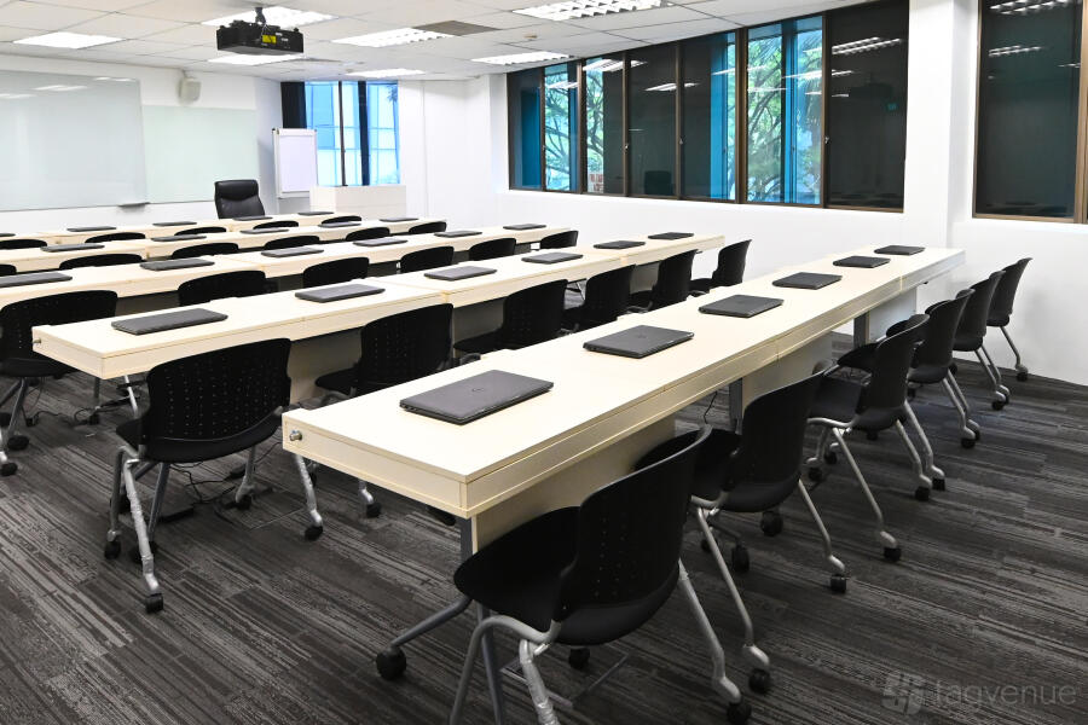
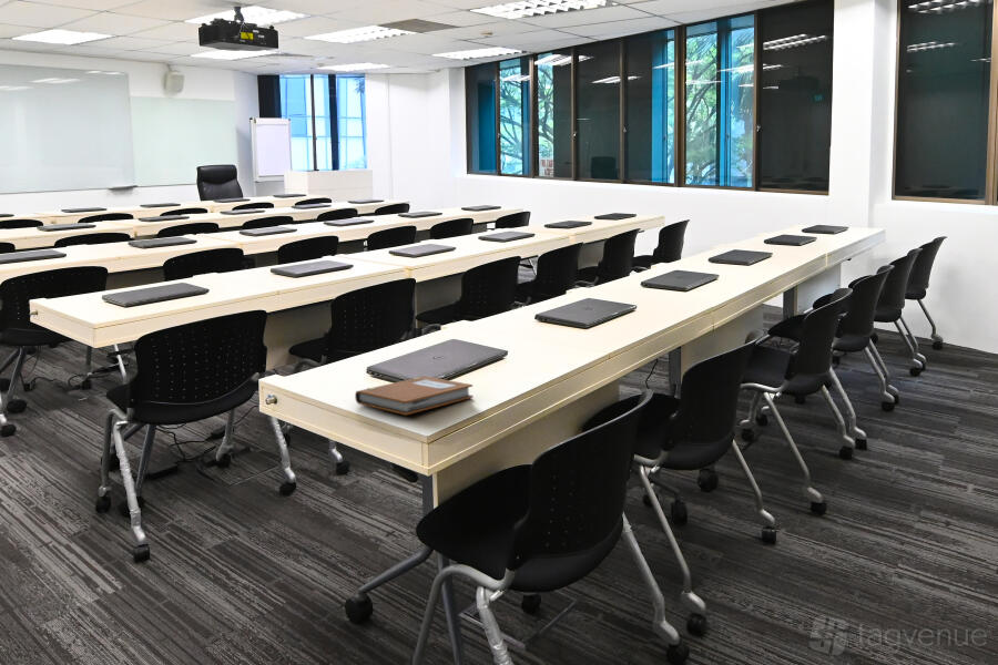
+ notebook (416, 392)
